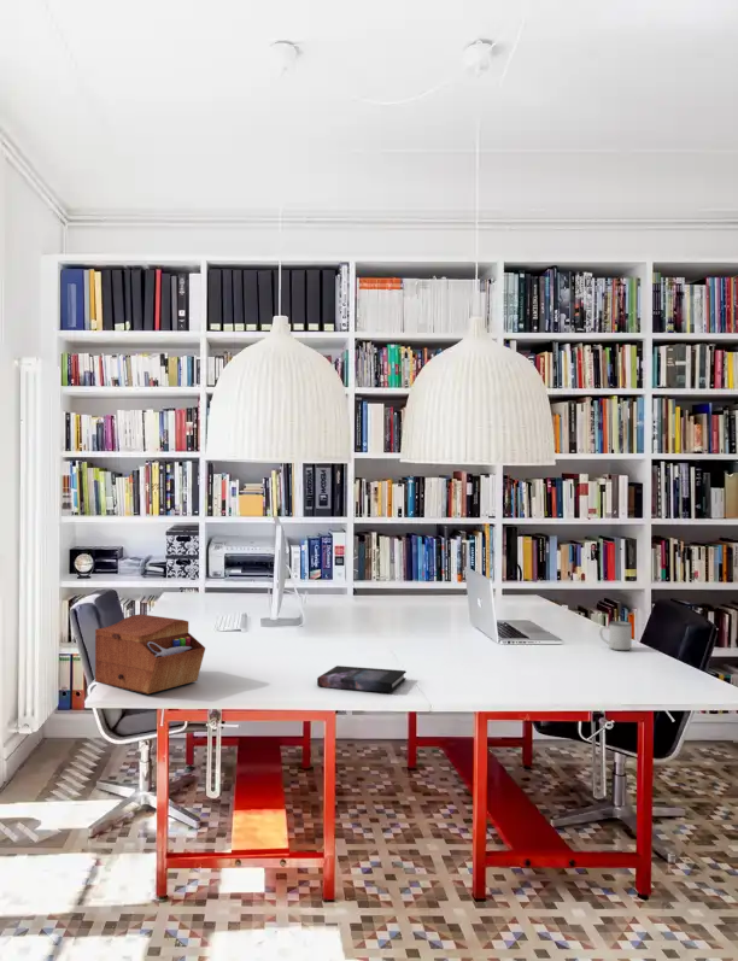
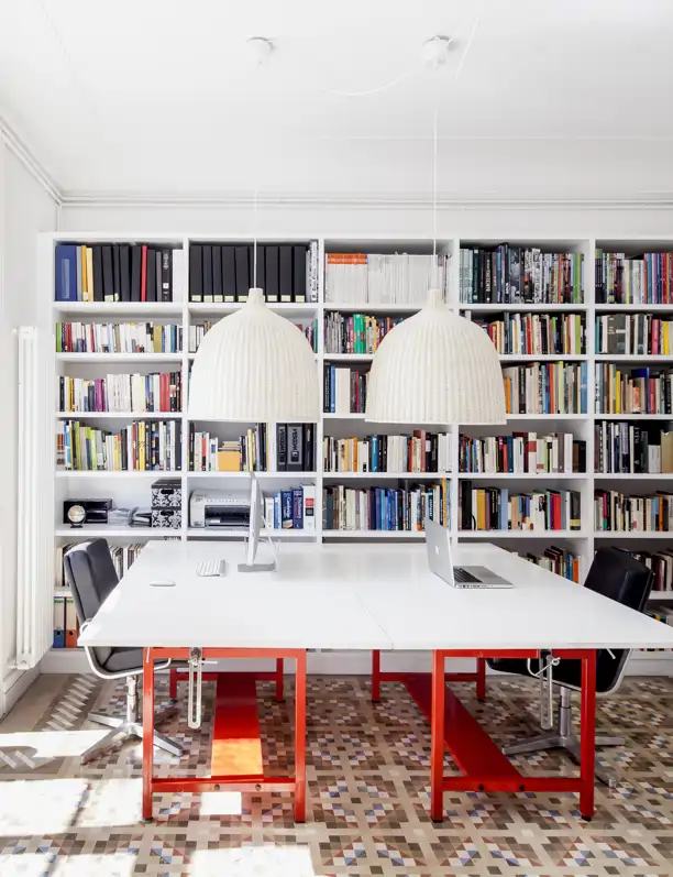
- book (362, 678)
- mug (615, 634)
- sewing box (148, 651)
